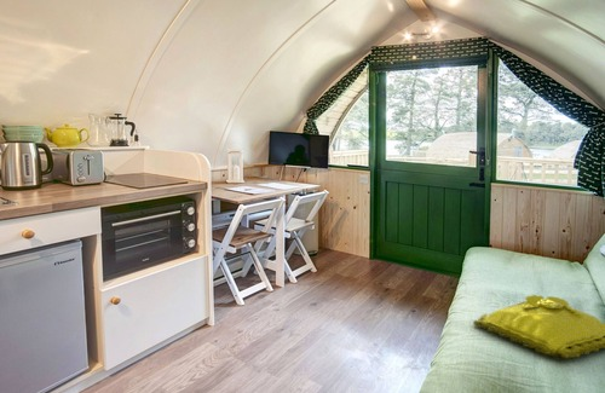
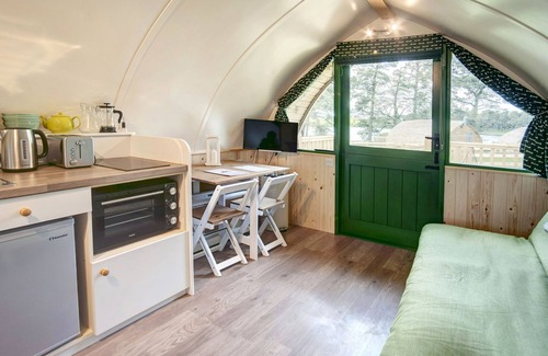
- cushion (546, 316)
